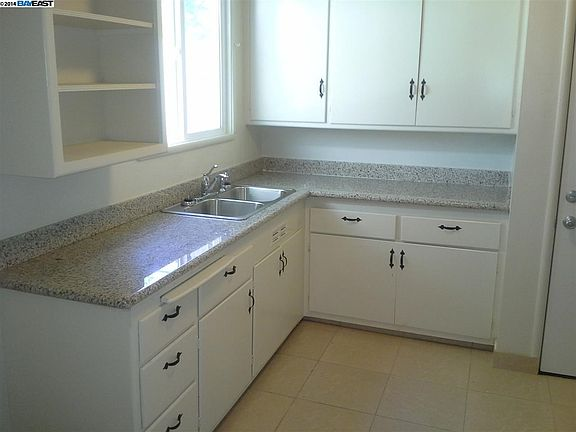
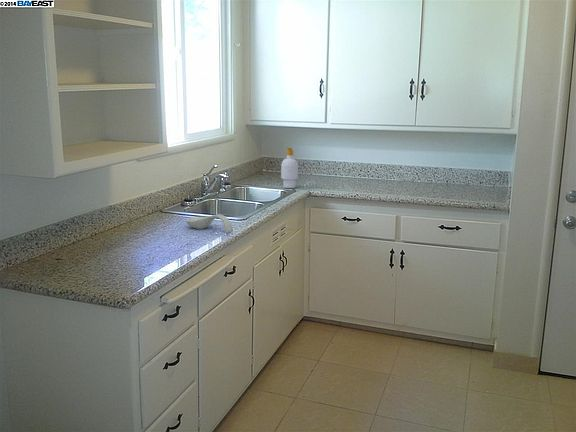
+ soap bottle (289, 167)
+ spoon rest (209, 221)
